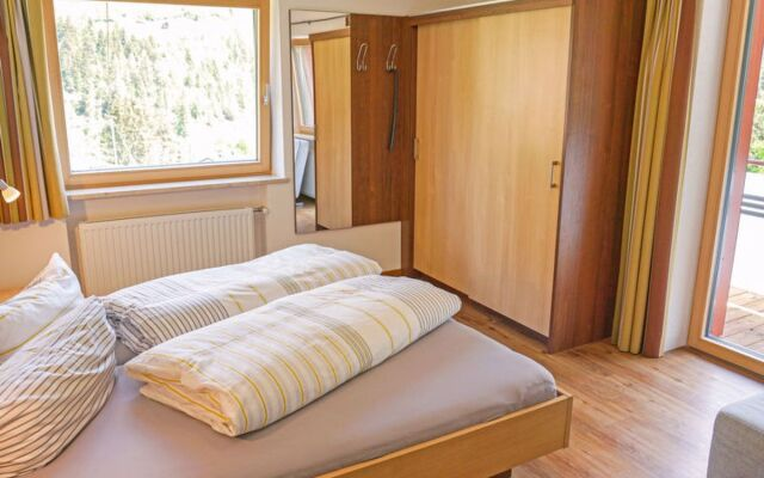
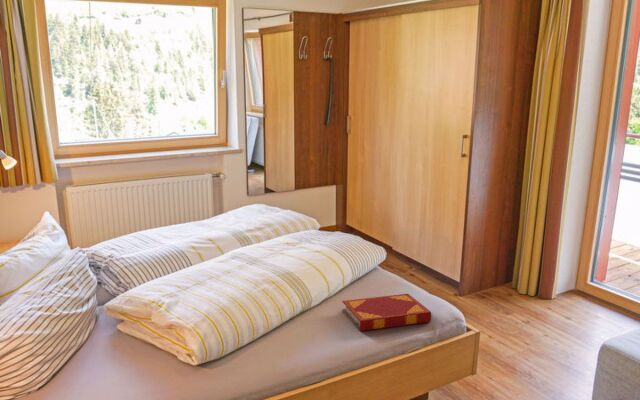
+ hardback book (385, 311)
